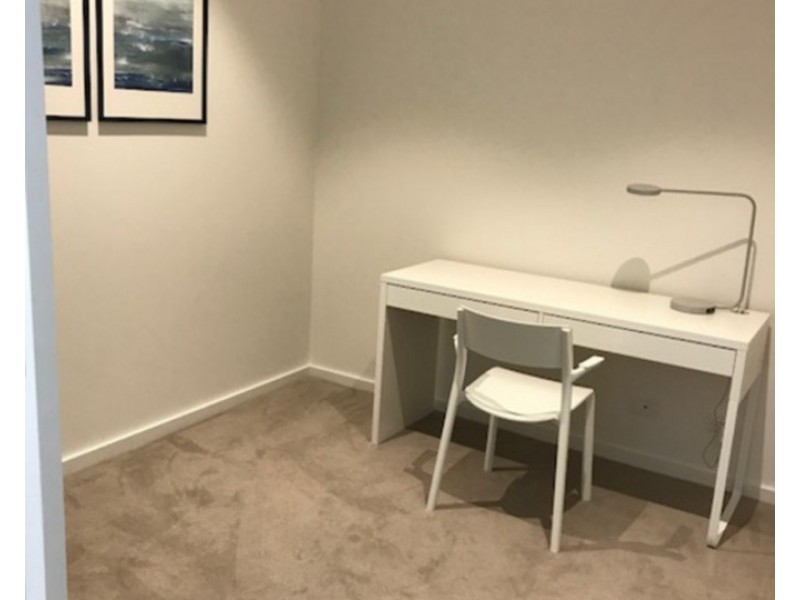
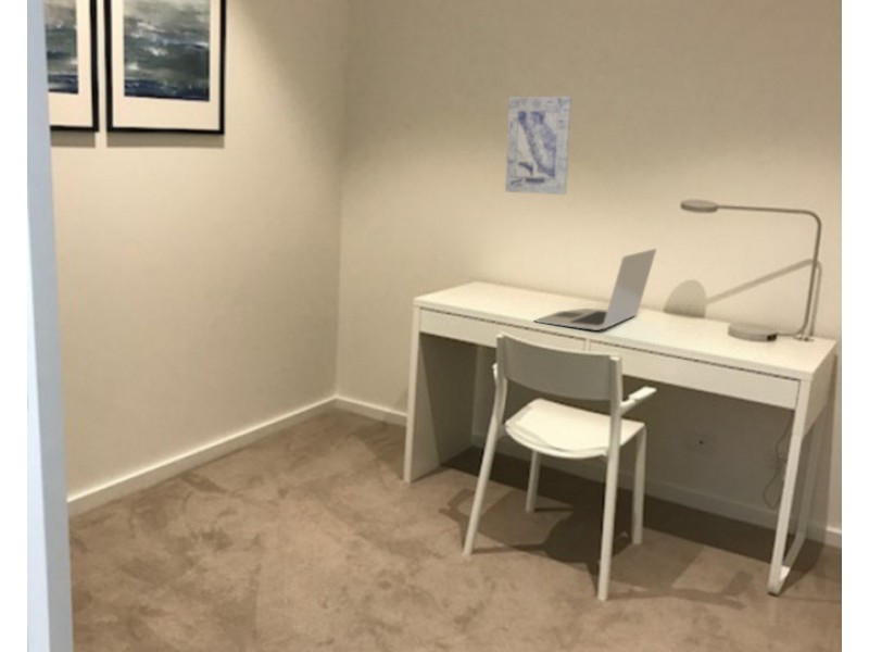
+ laptop (613, 290)
+ wall art (537, 146)
